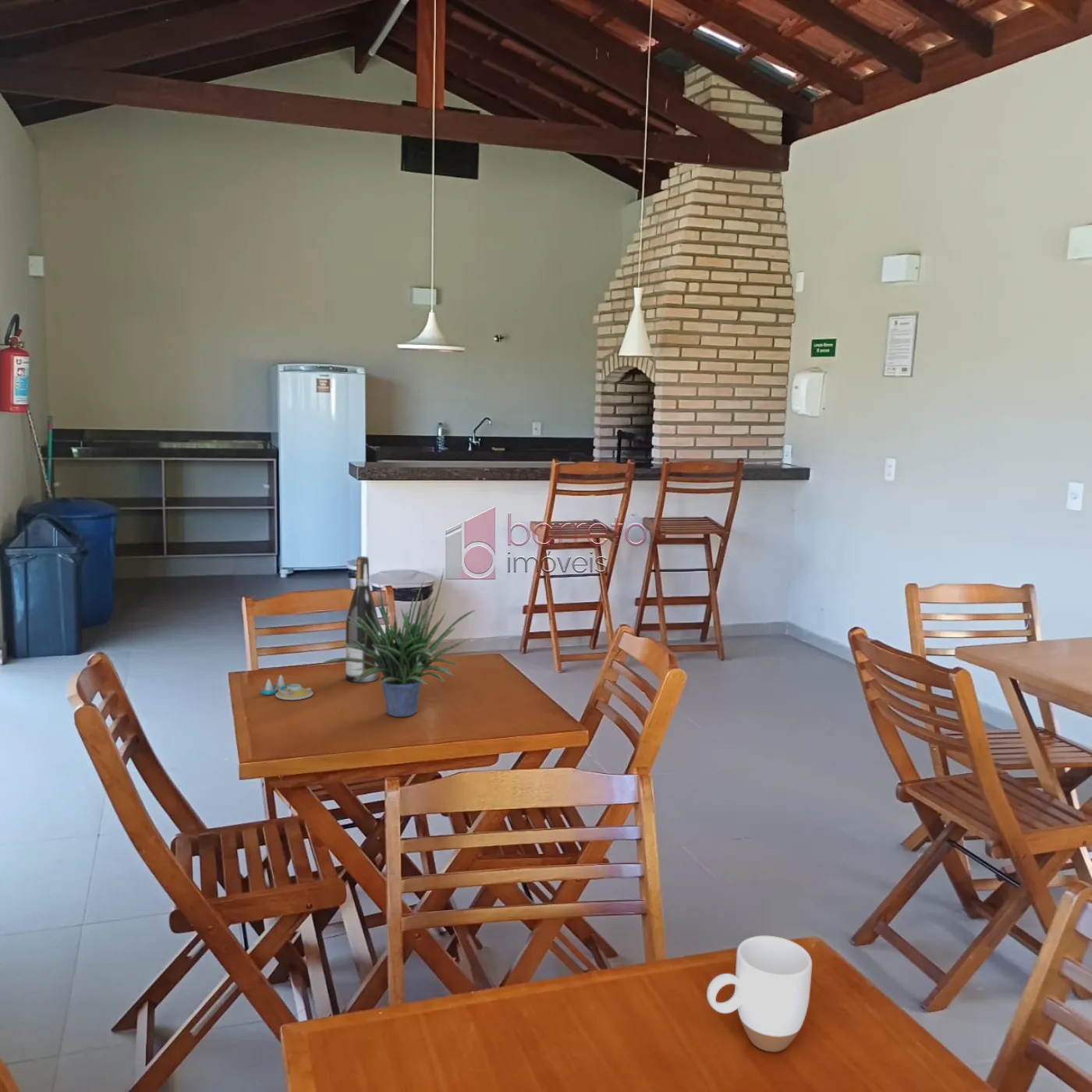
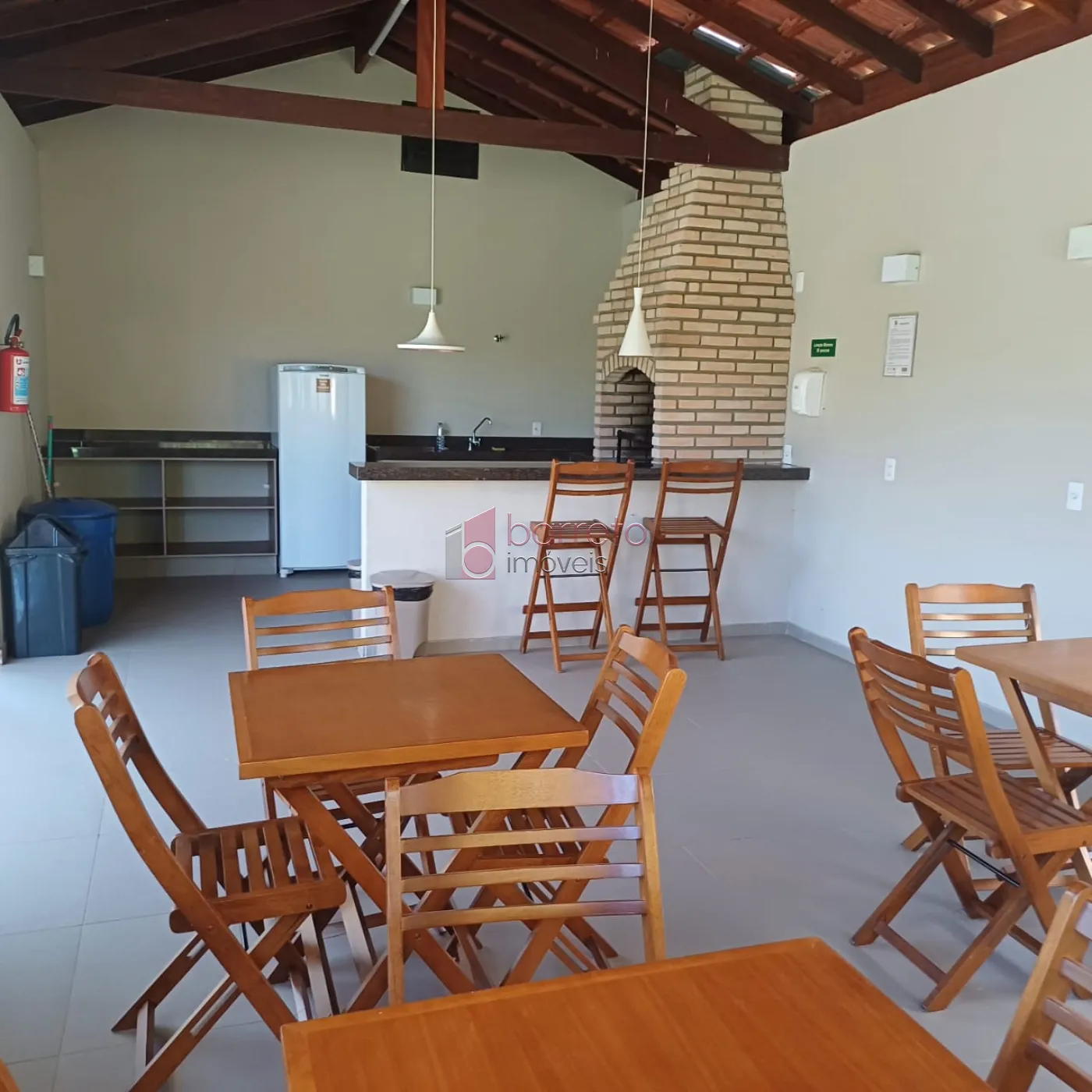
- wine bottle (362, 618)
- potted plant (408, 643)
- mug (757, 1000)
- salt and pepper shaker set (288, 686)
